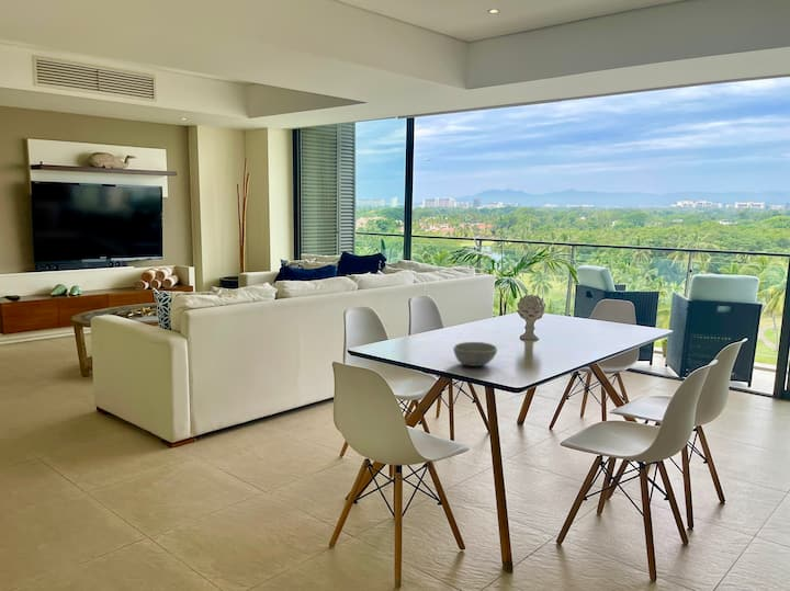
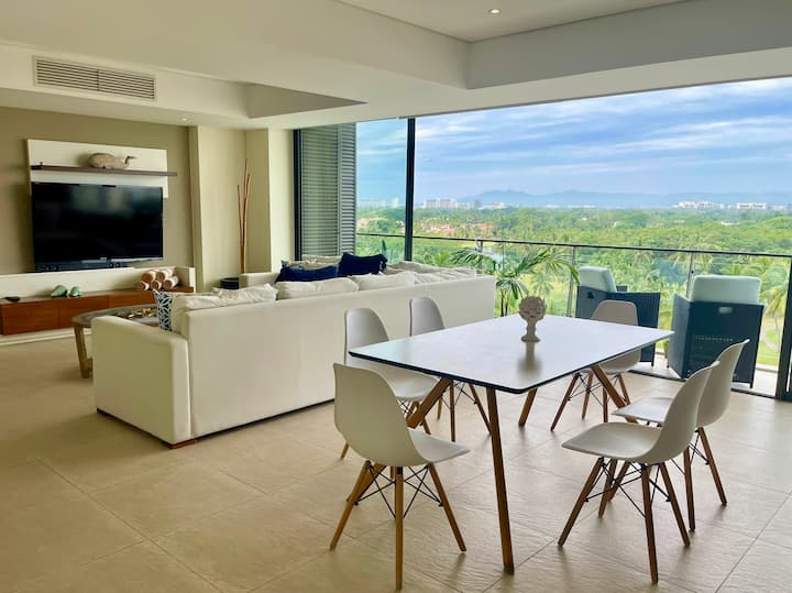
- bowl (474, 355)
